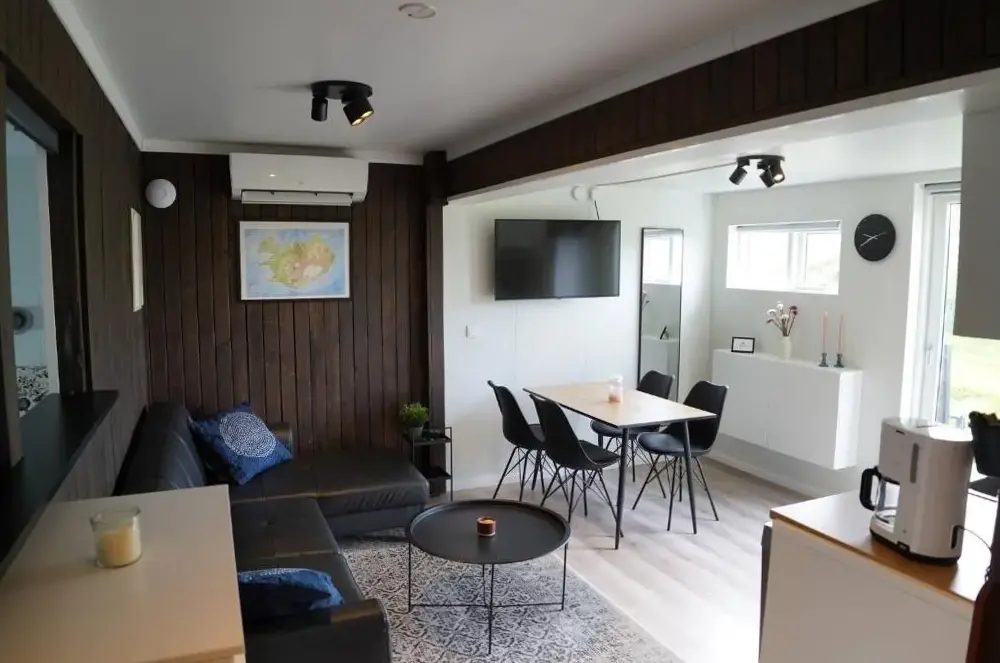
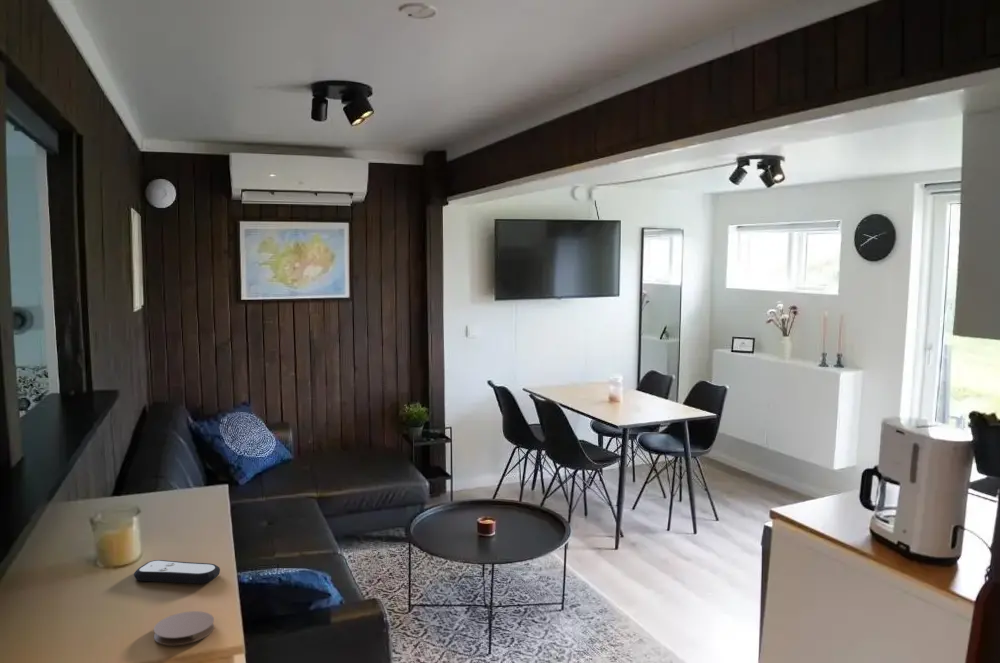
+ remote control (178, 571)
+ coaster (184, 627)
